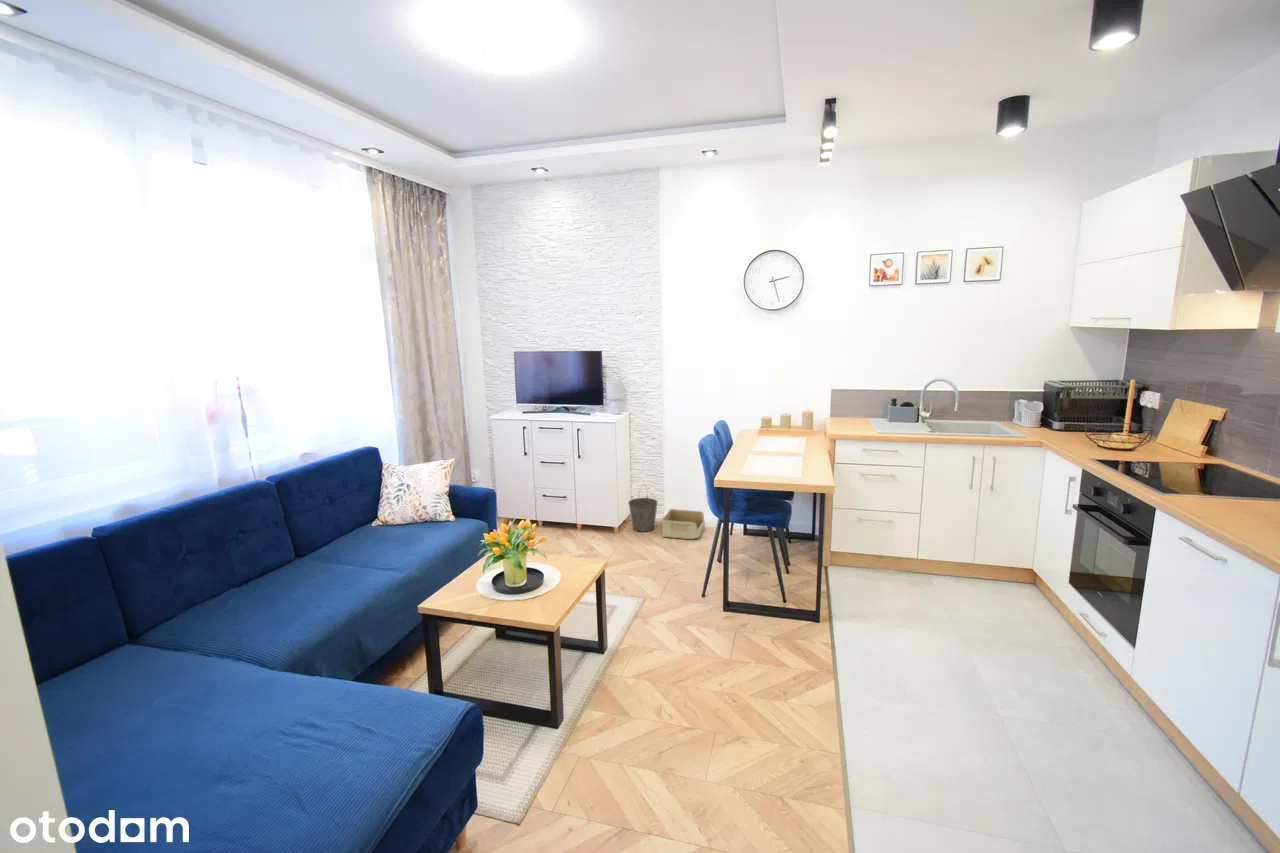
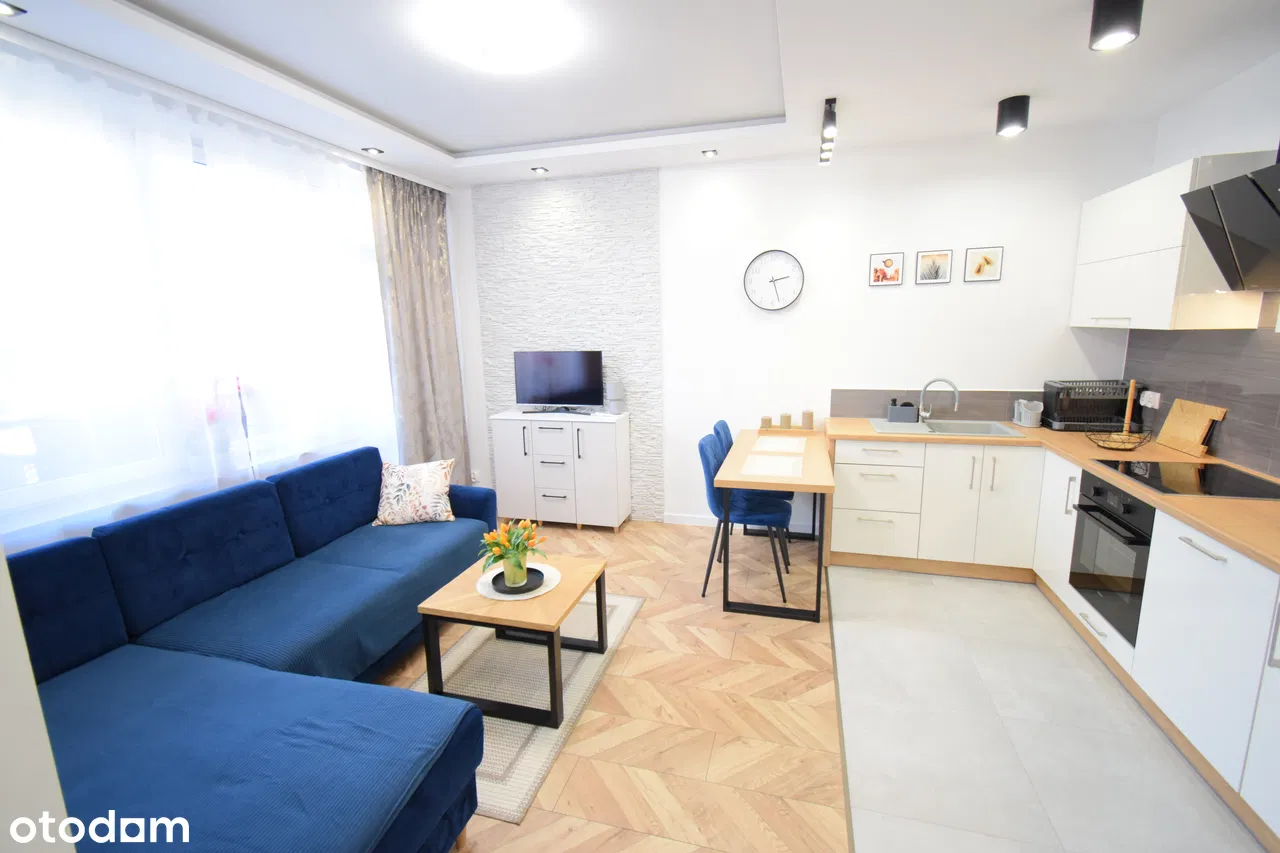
- bucket (643, 506)
- storage bin (683, 523)
